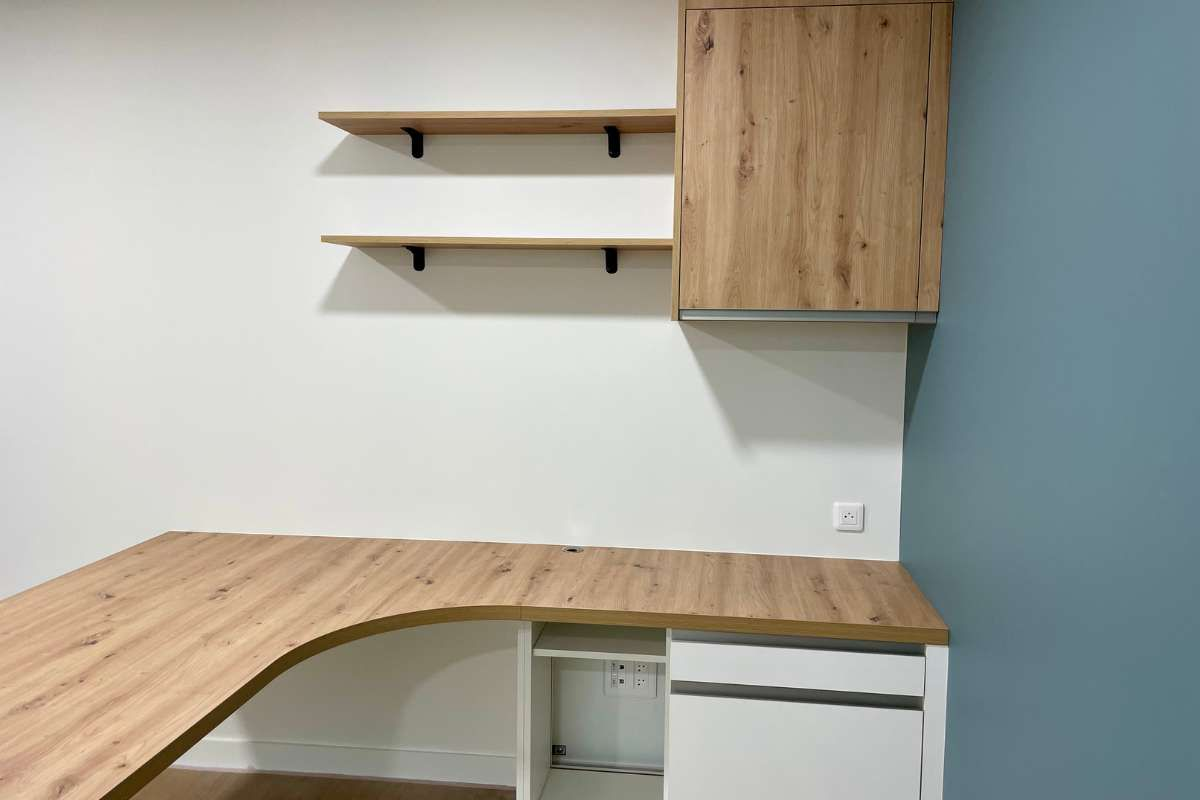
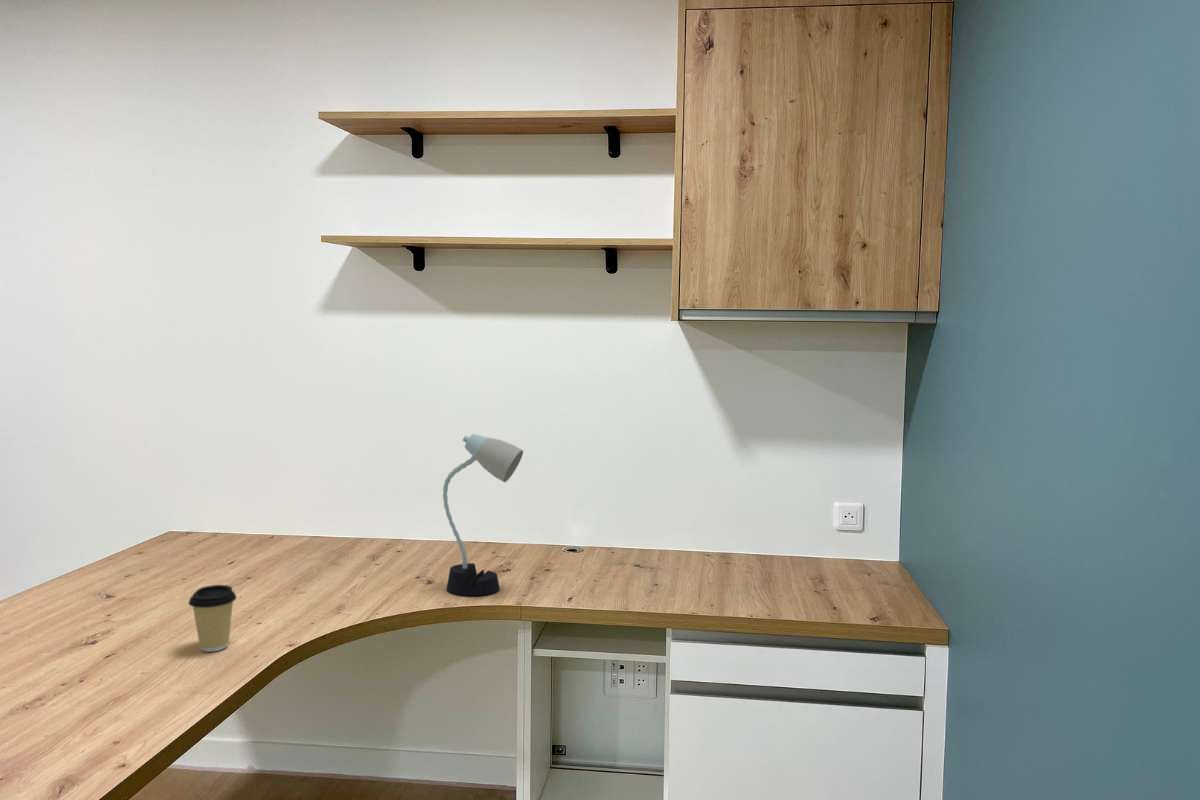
+ coffee cup (213, 618)
+ desk lamp (453, 522)
